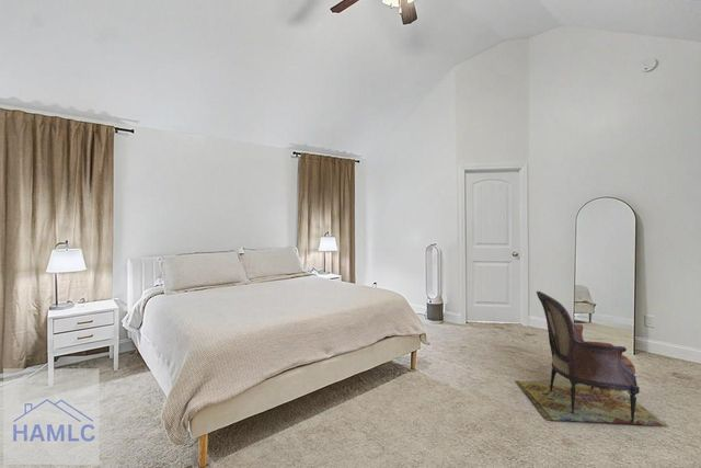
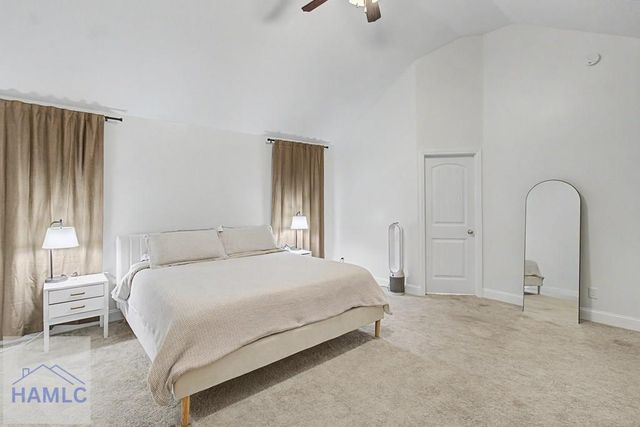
- armchair (582, 345)
